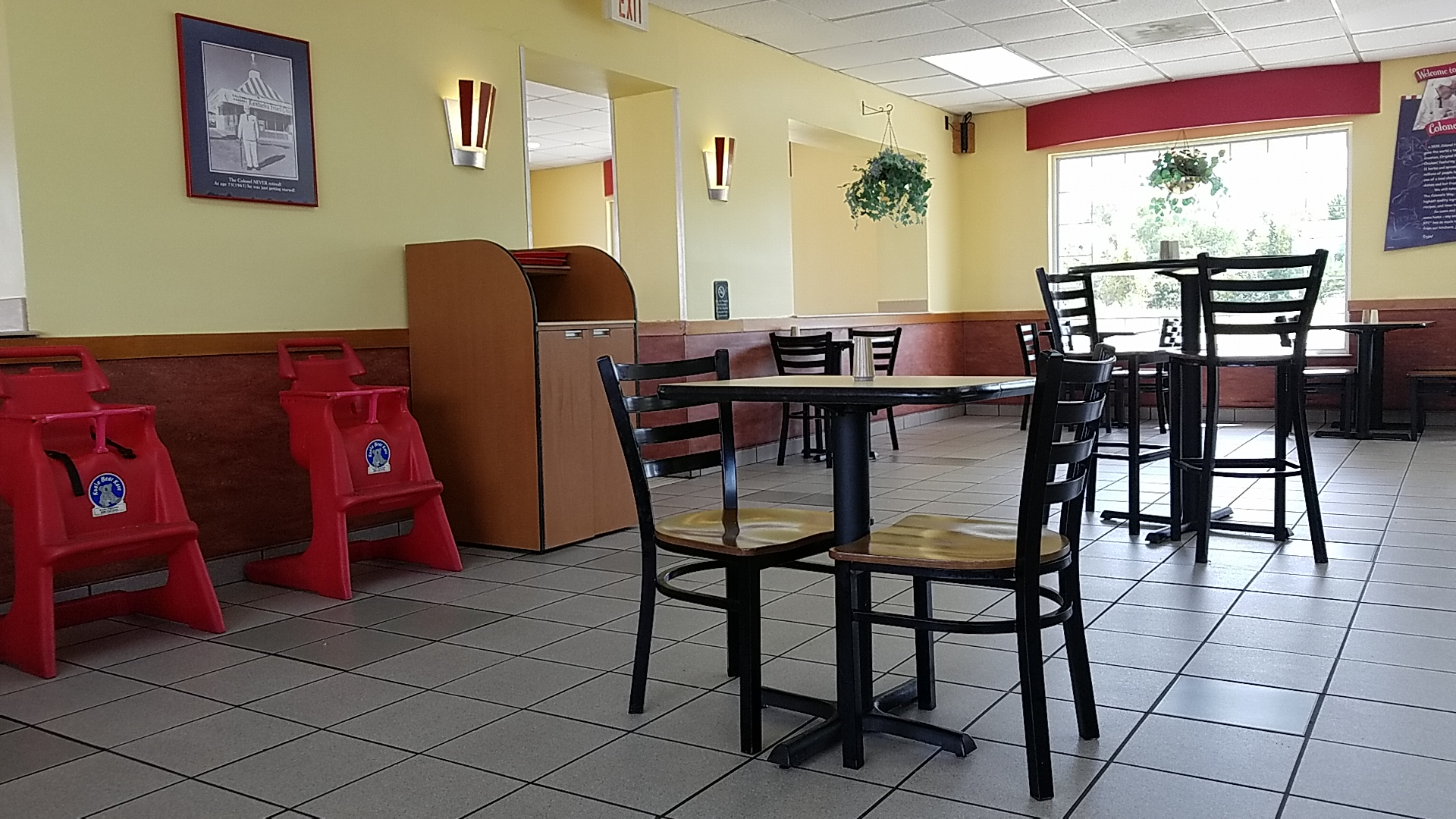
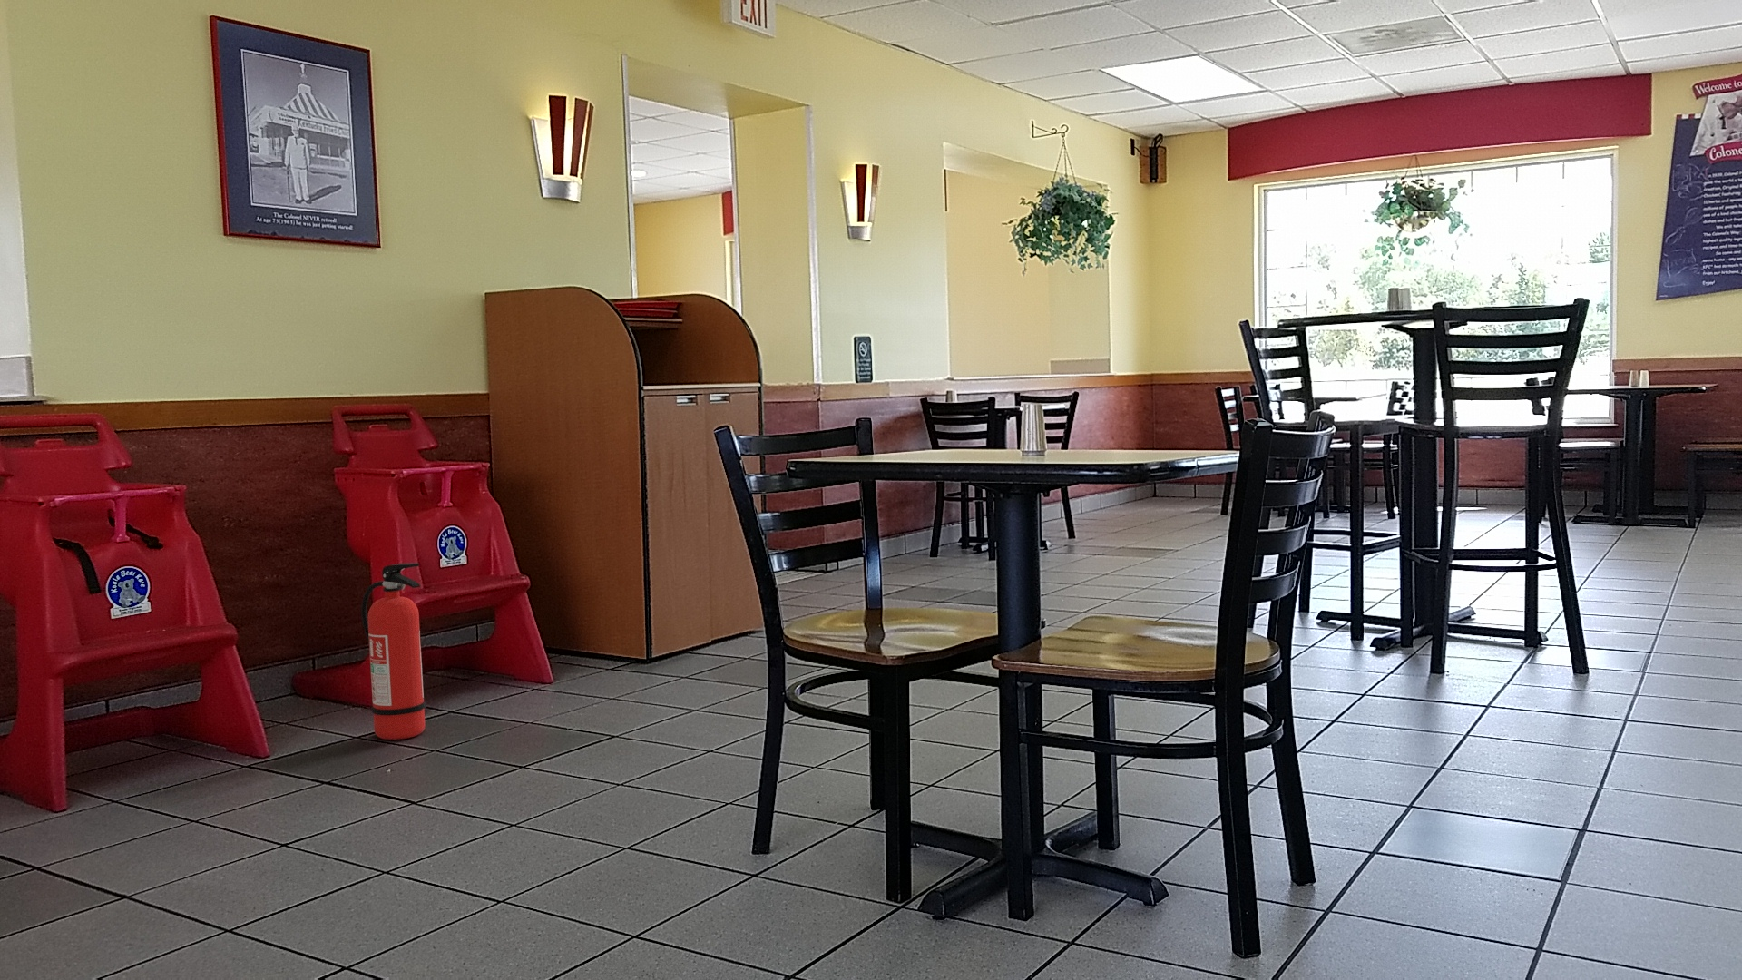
+ fire extinguisher (391, 647)
